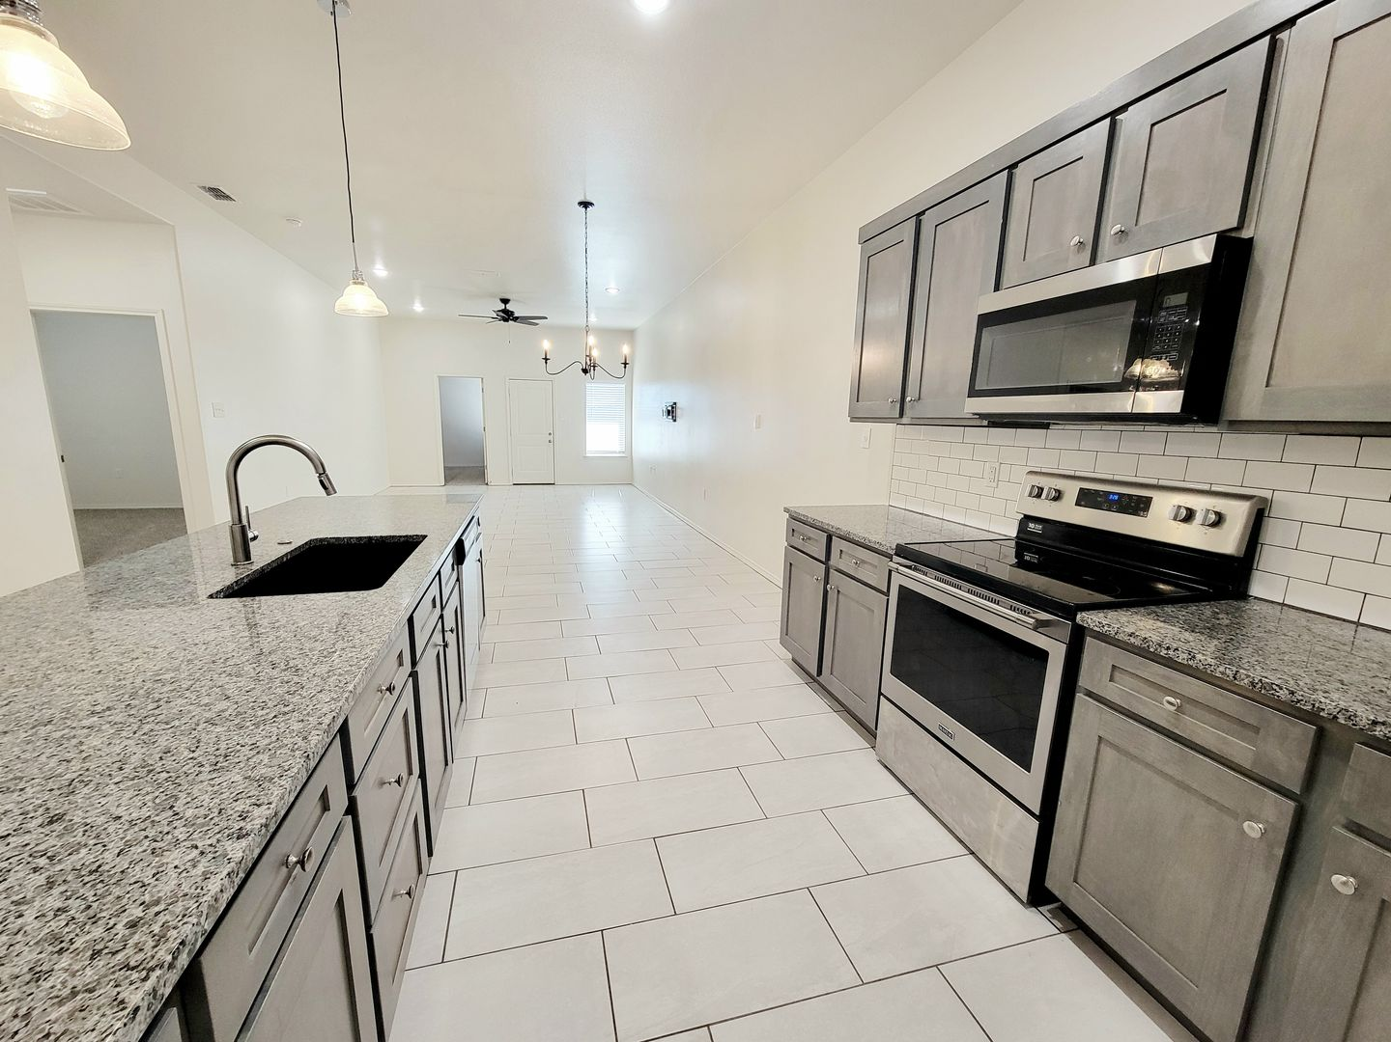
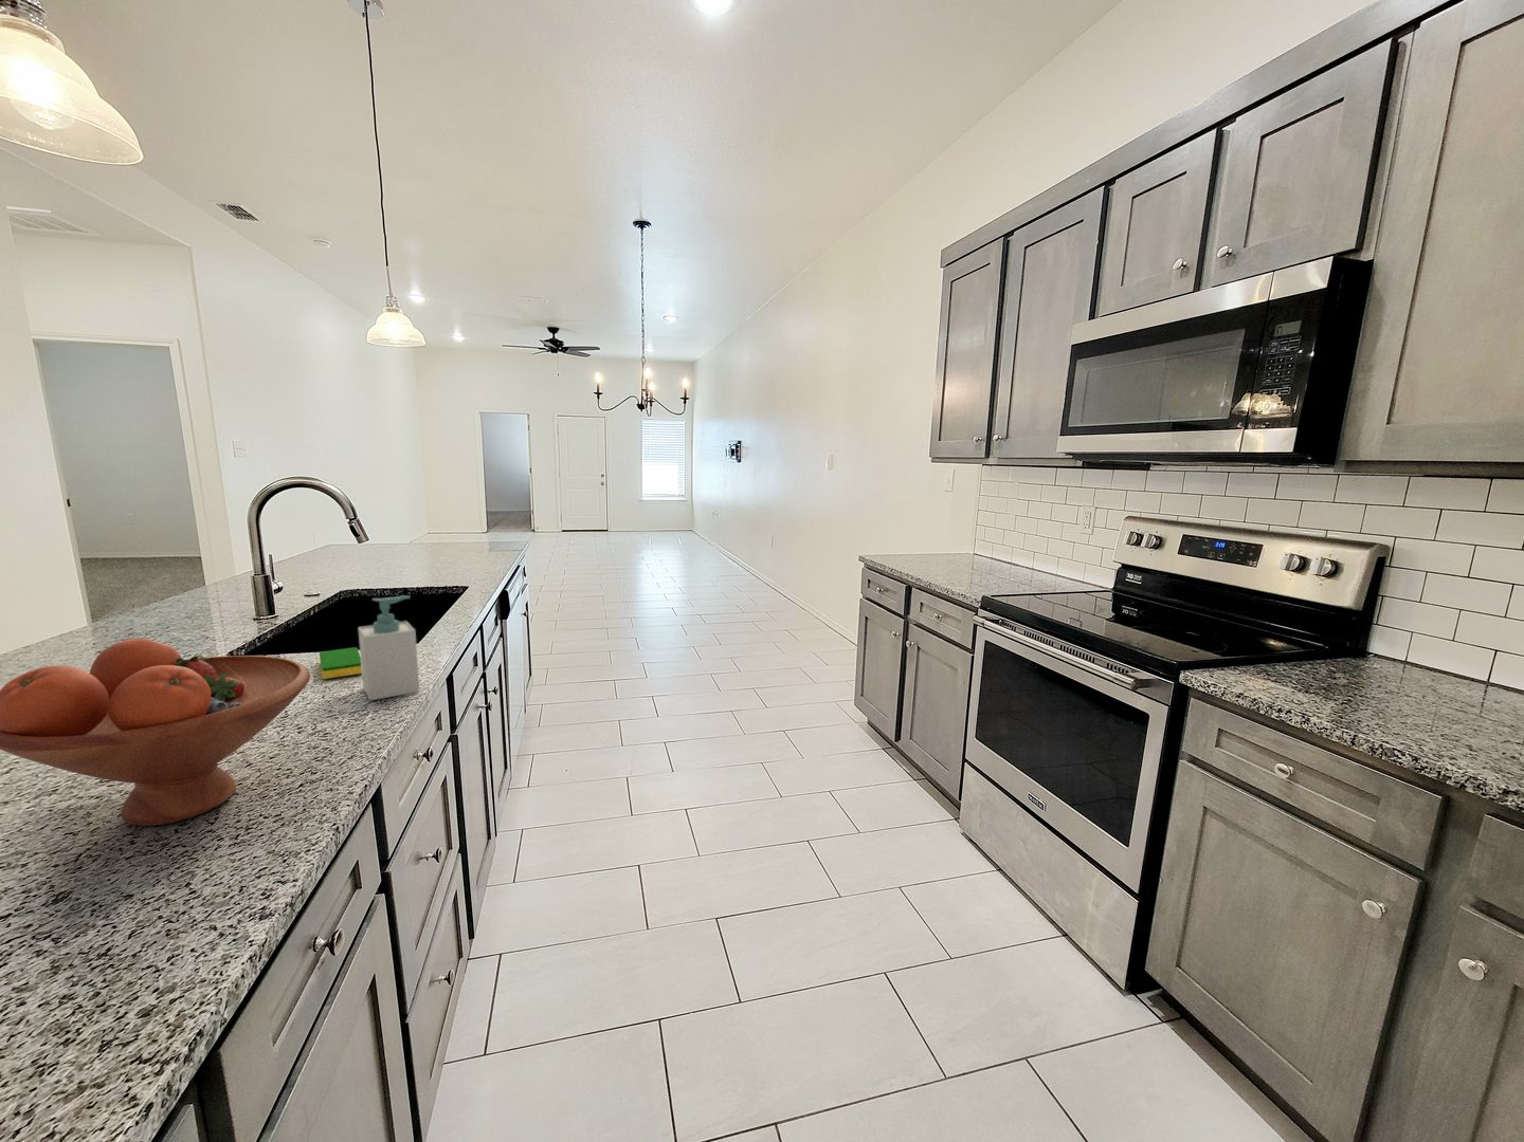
+ soap bottle (388, 644)
+ dish sponge (341, 662)
+ fruit bowl (170, 727)
